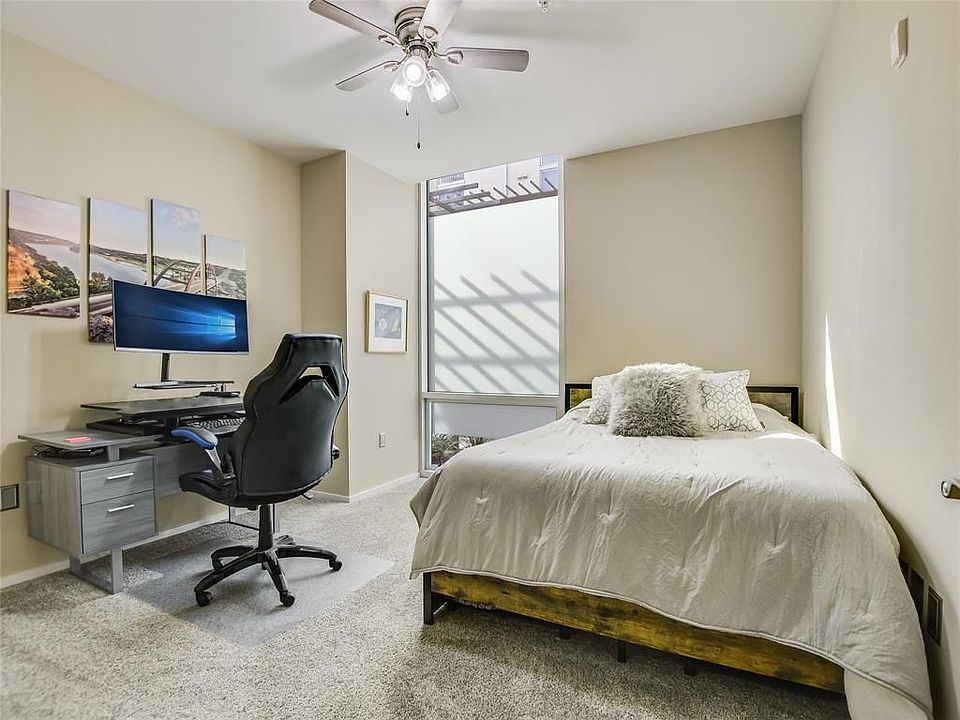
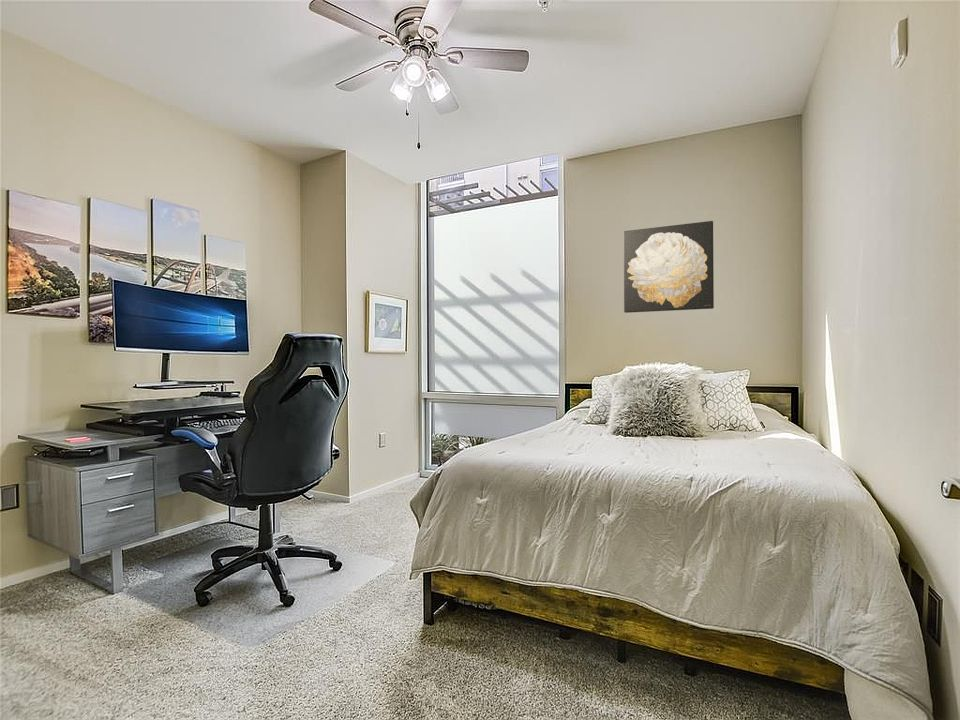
+ wall art (667, 268)
